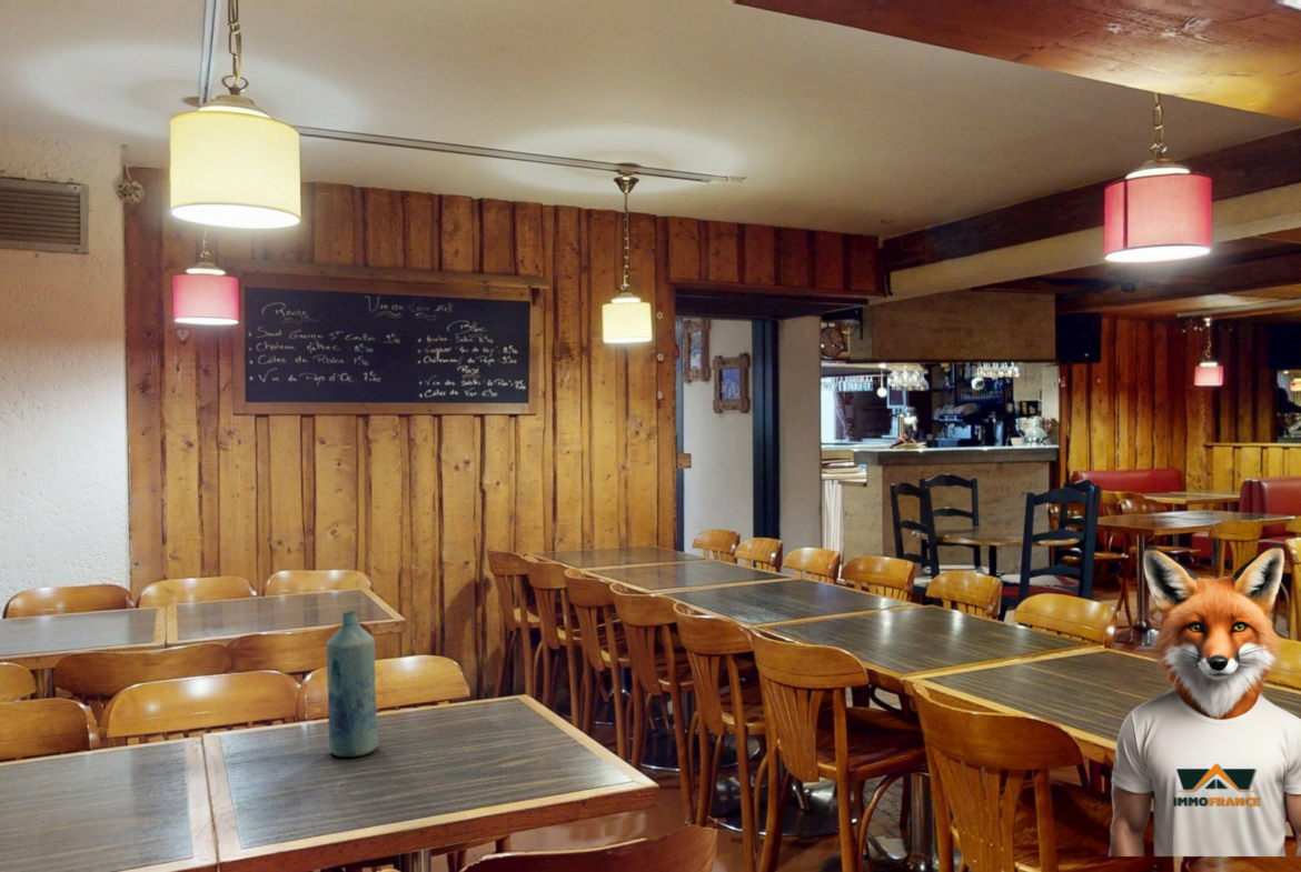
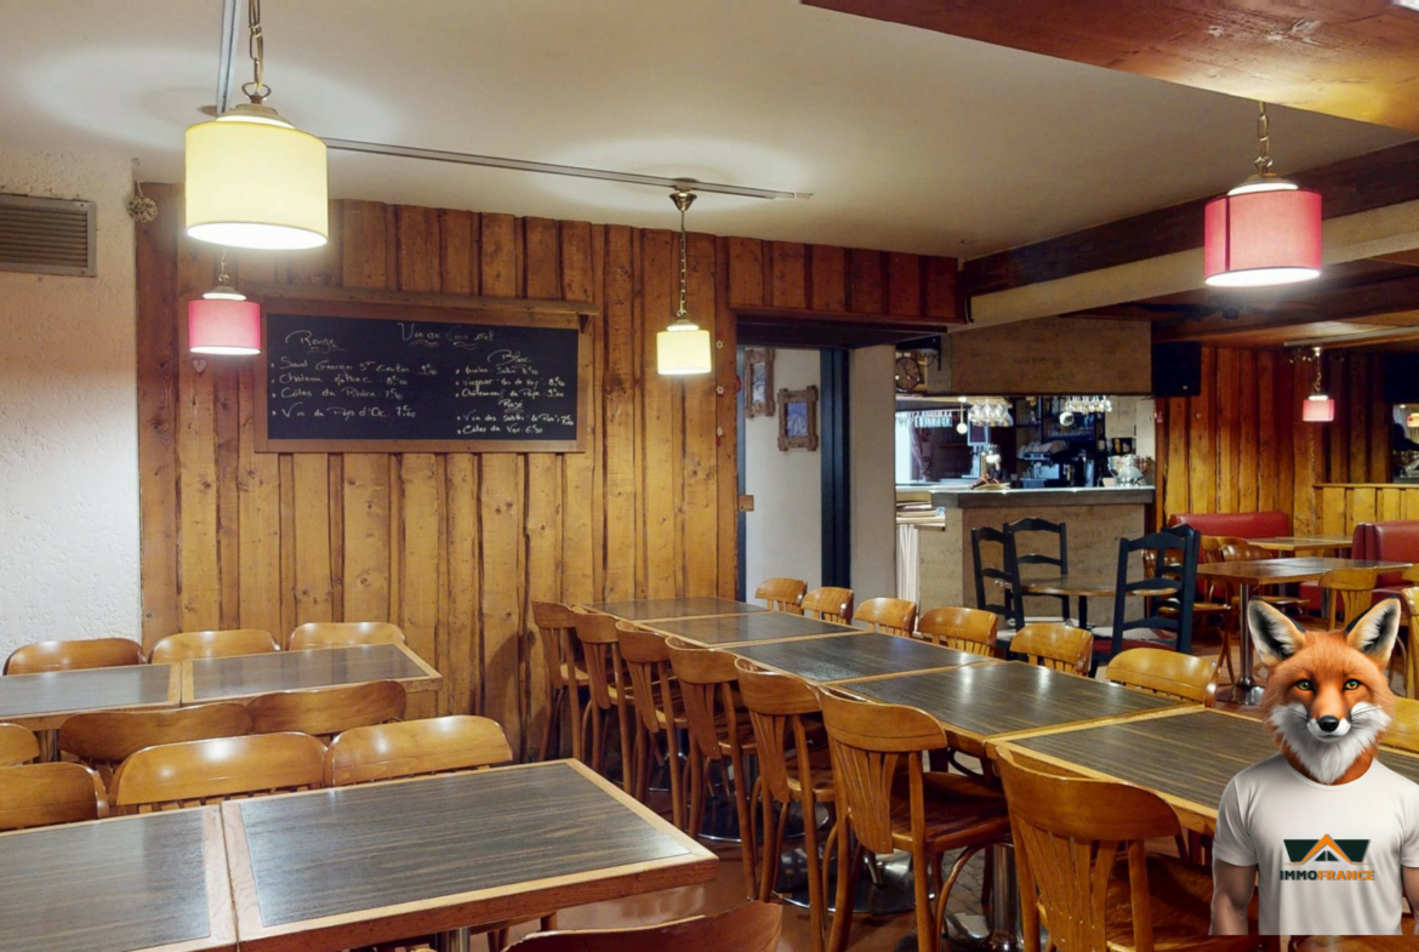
- bottle (351, 681)
